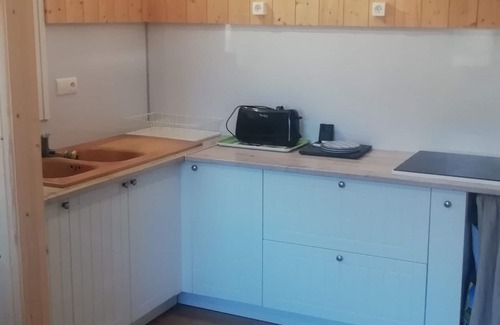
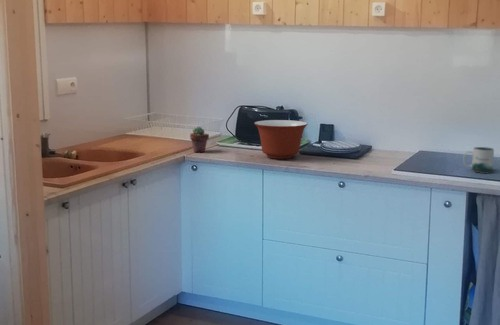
+ mixing bowl (280, 139)
+ mug (478, 159)
+ potted succulent (199, 139)
